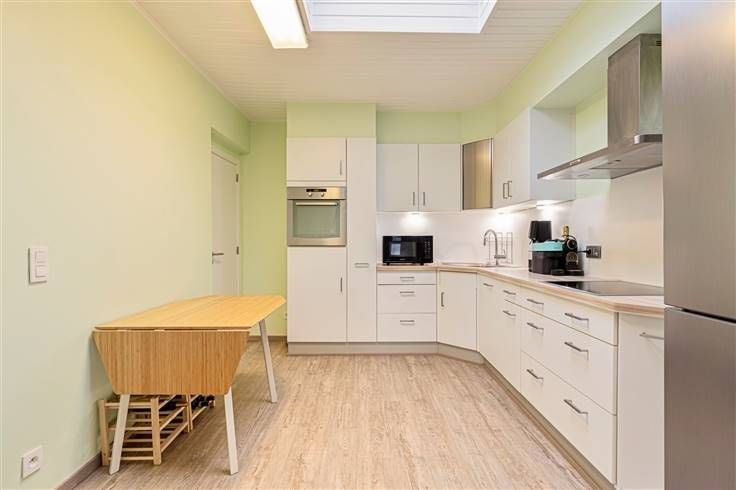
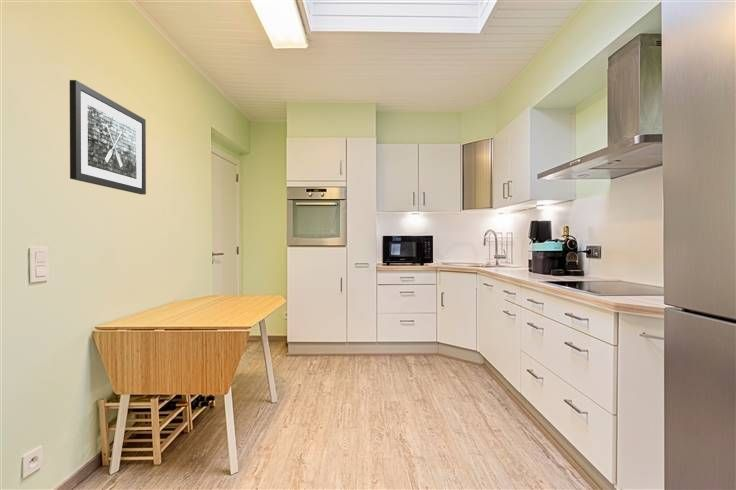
+ wall art (112, 145)
